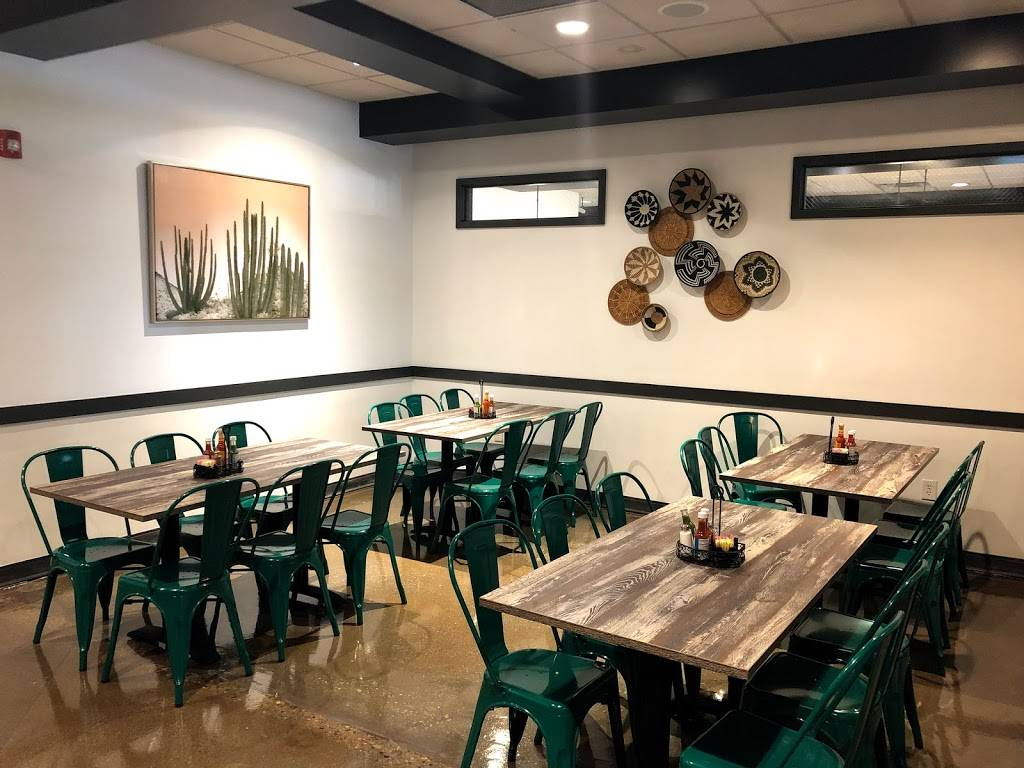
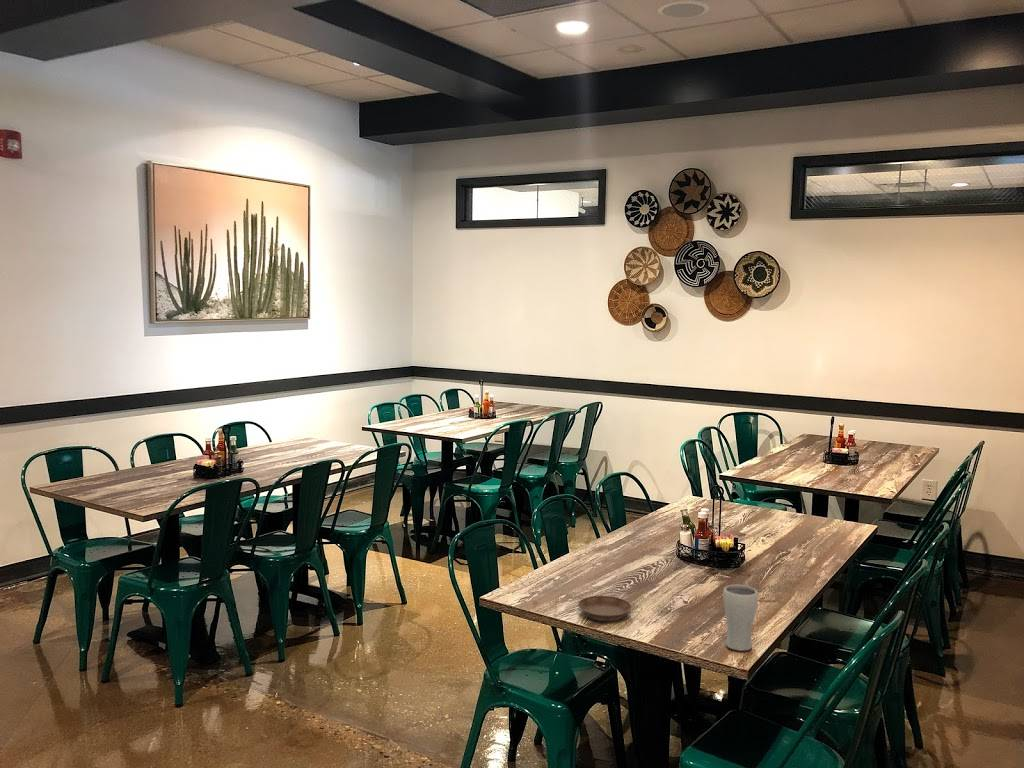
+ drinking glass (739, 618)
+ saucer (604, 609)
